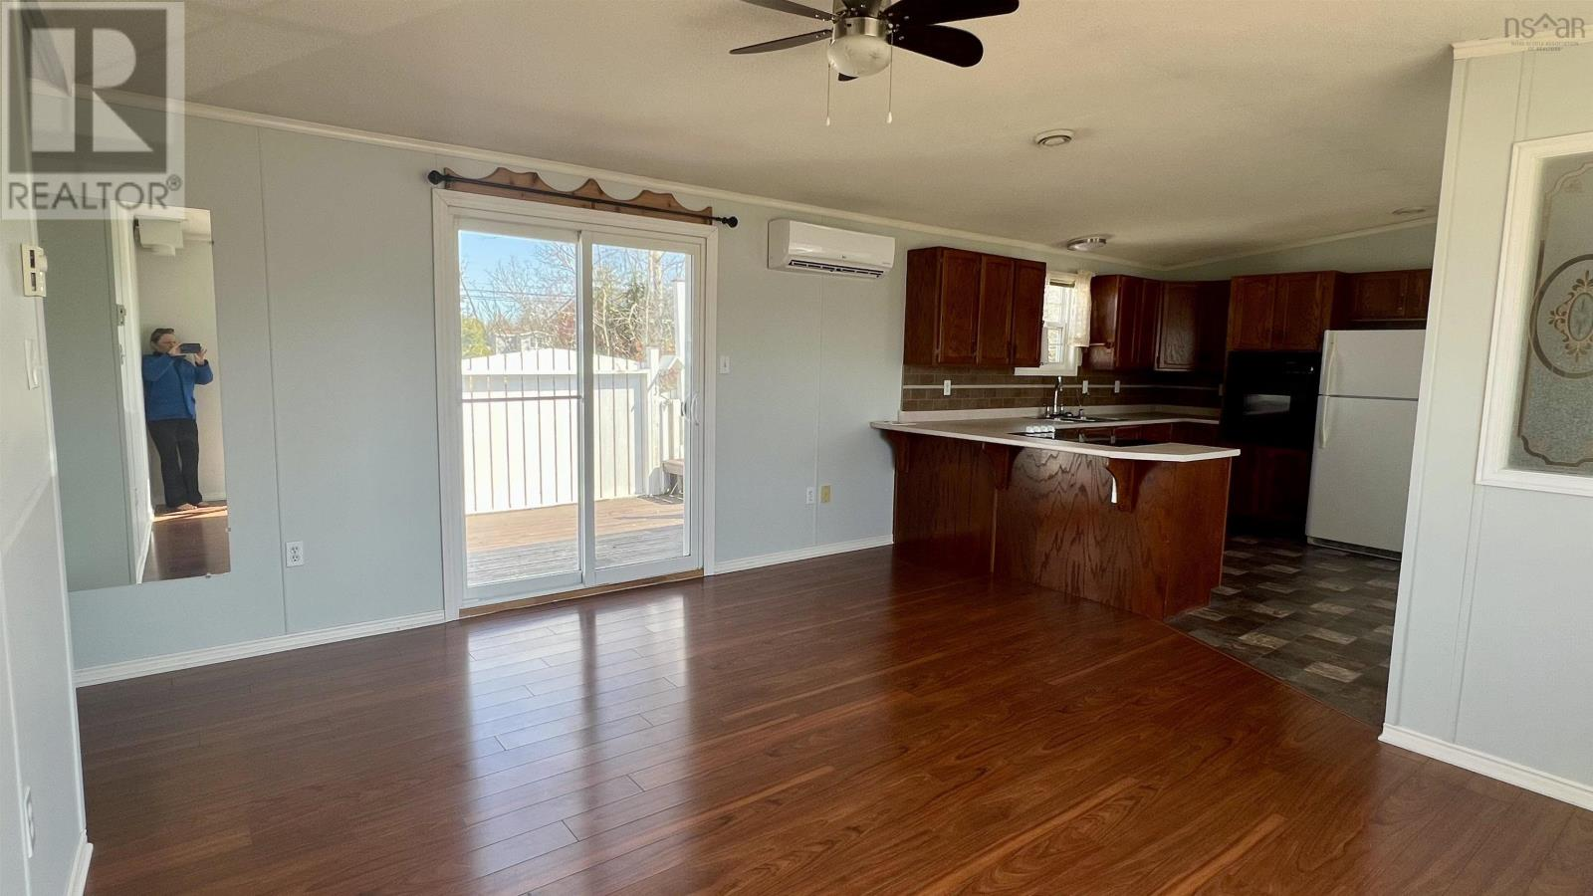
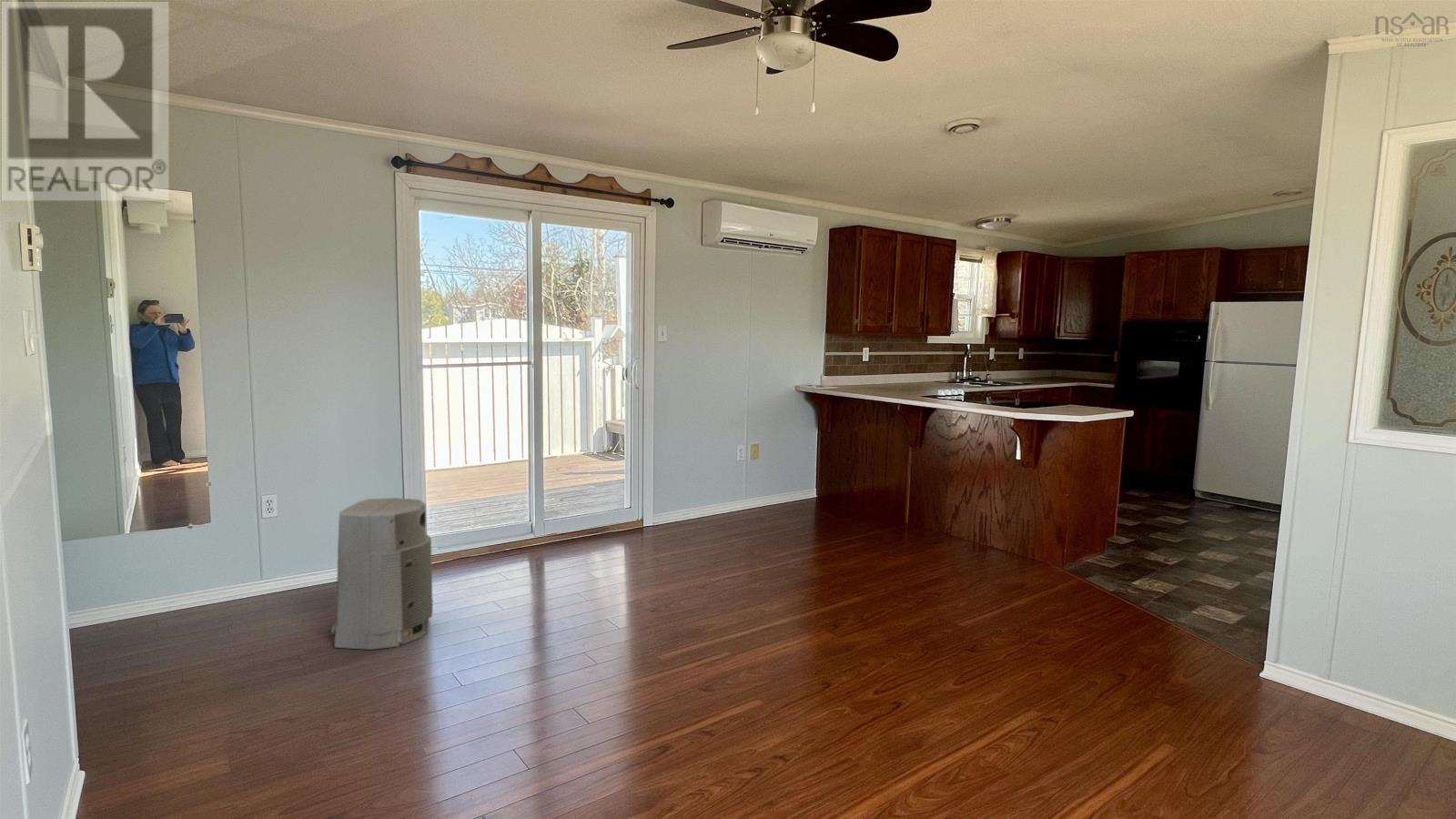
+ air purifier (385, 570)
